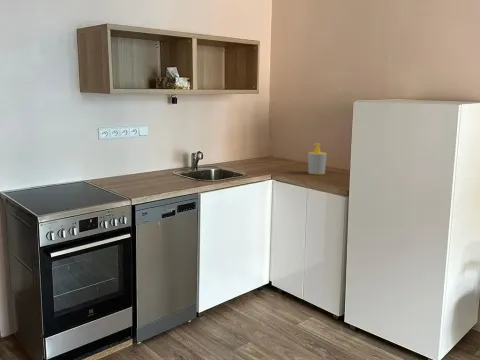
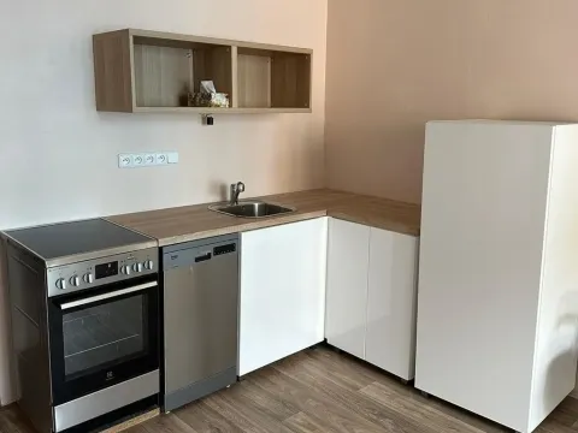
- soap bottle (317, 158)
